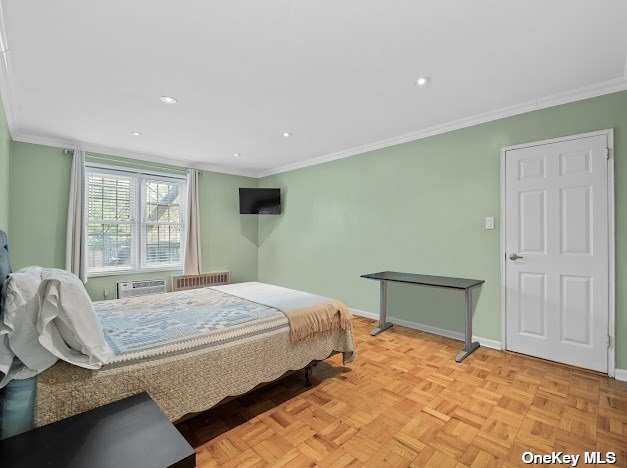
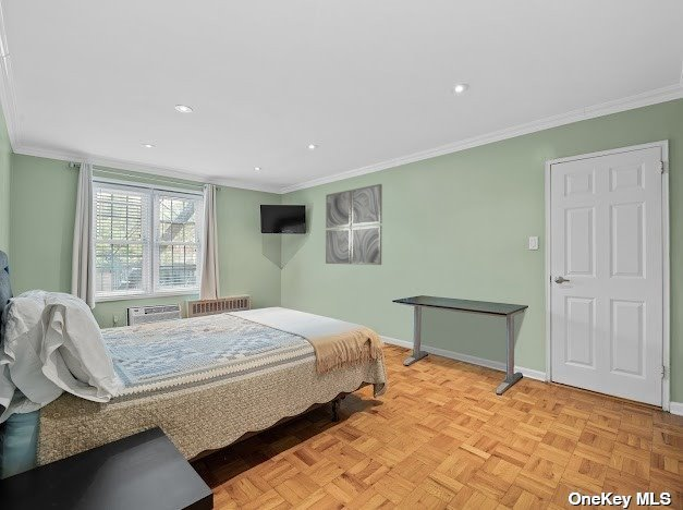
+ wall art (351, 228)
